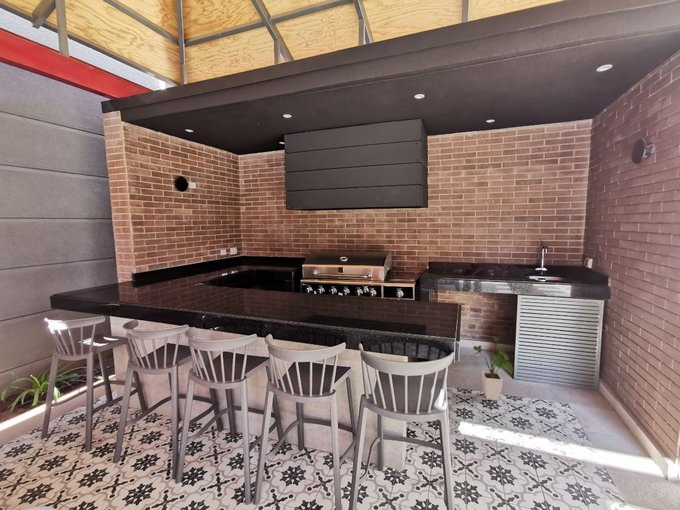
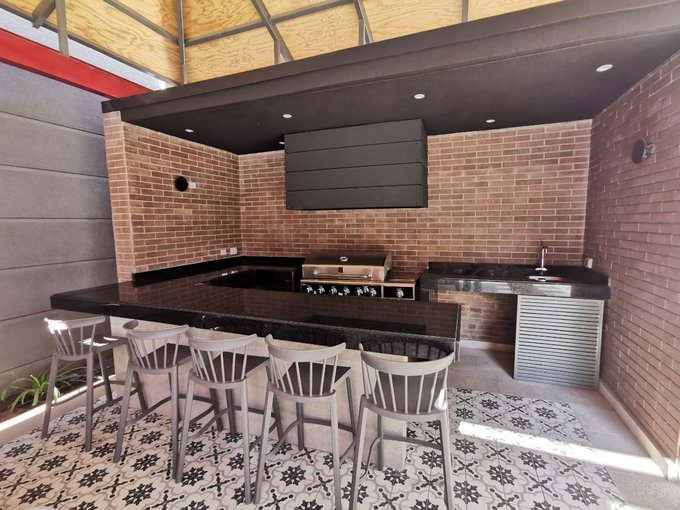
- house plant (489, 369)
